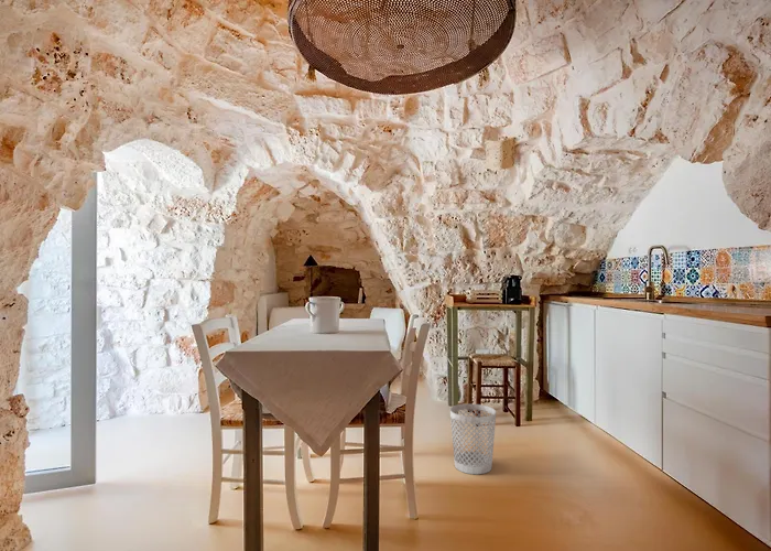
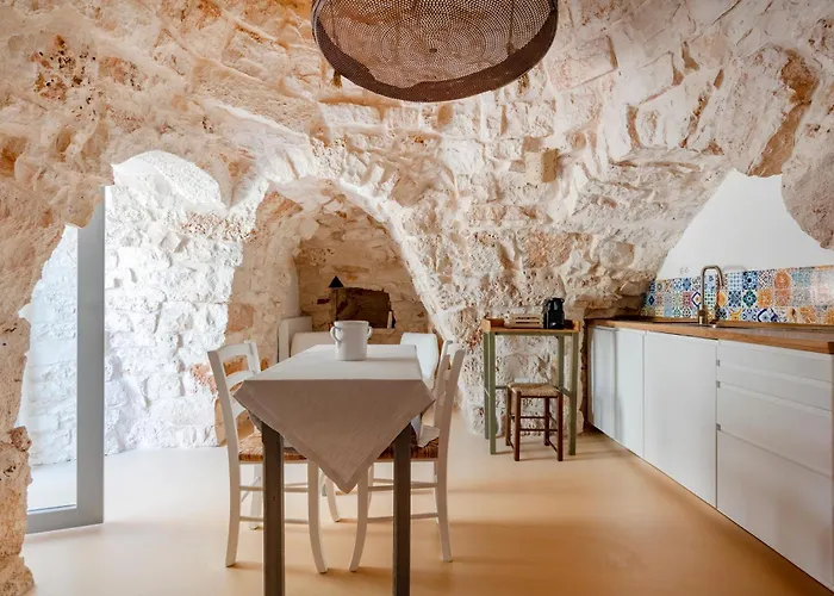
- wastebasket (473, 437)
